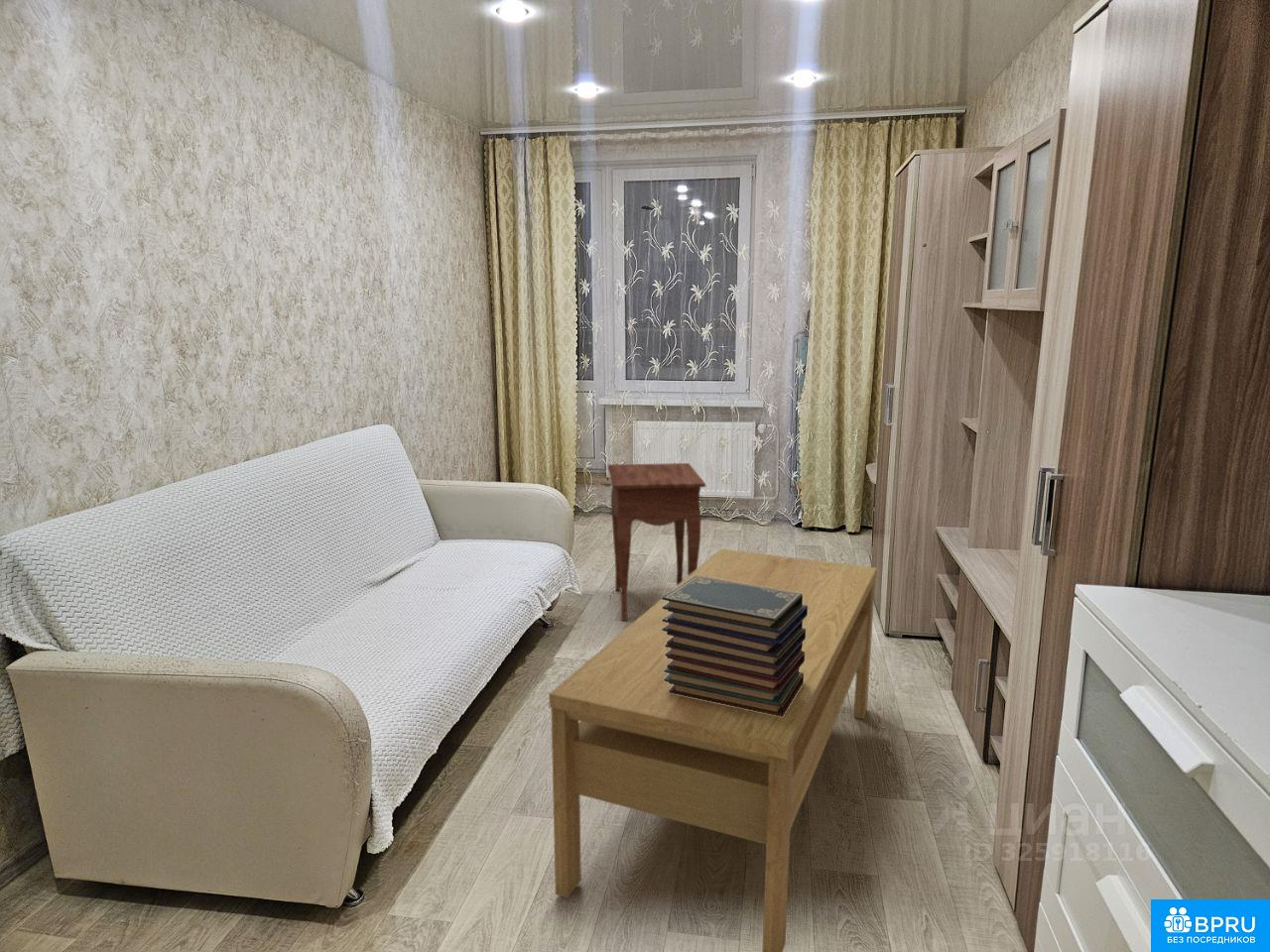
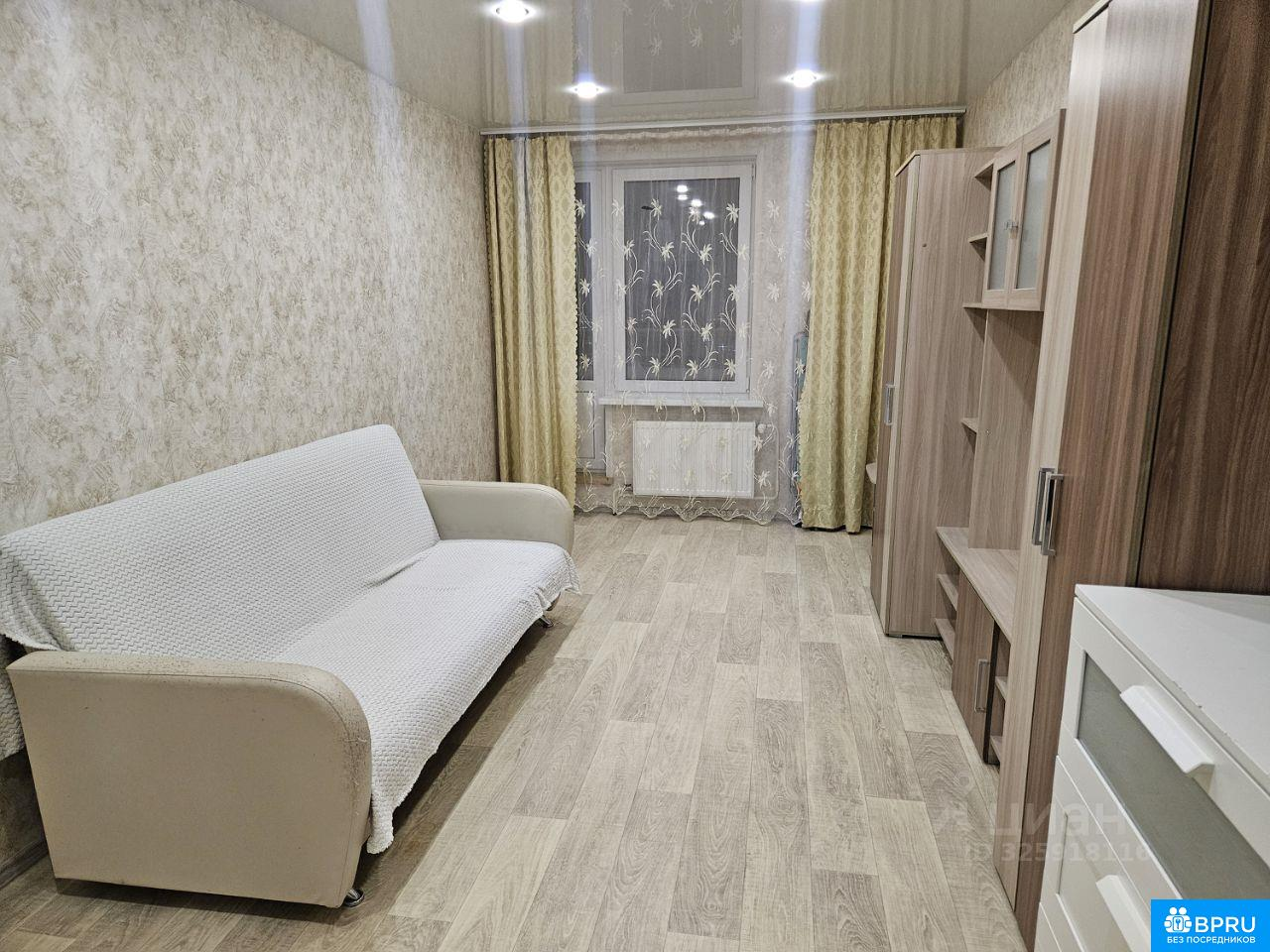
- coffee table (741, 708)
- side table (653, 525)
- book stack (733, 641)
